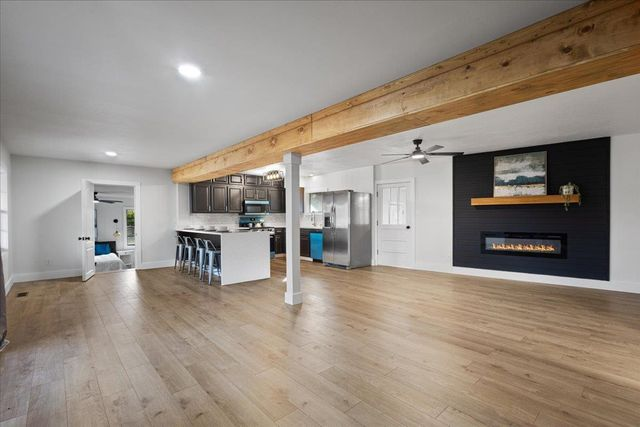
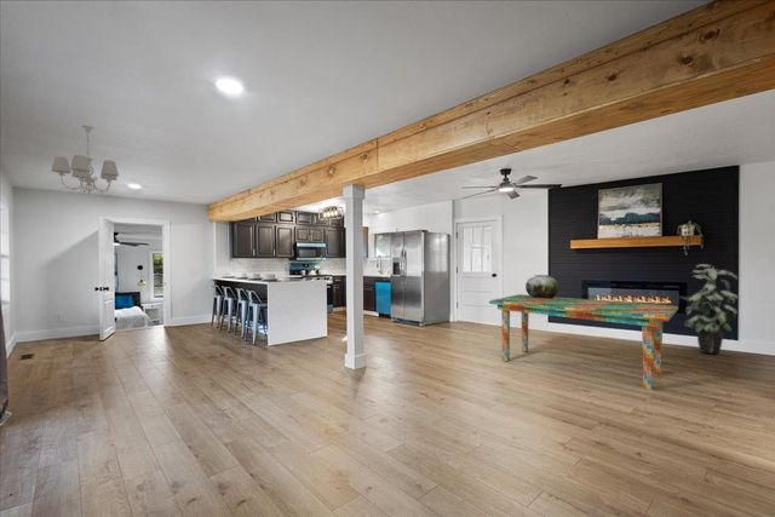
+ indoor plant (707, 308)
+ chandelier (86, 160)
+ ceramic pot (541, 286)
+ dining table (576, 317)
